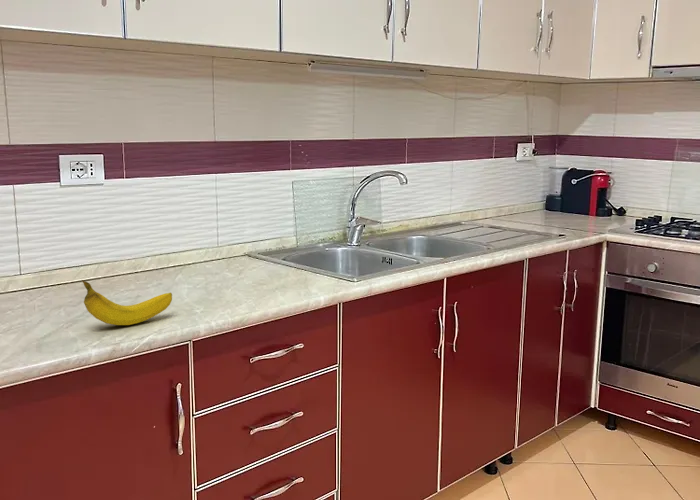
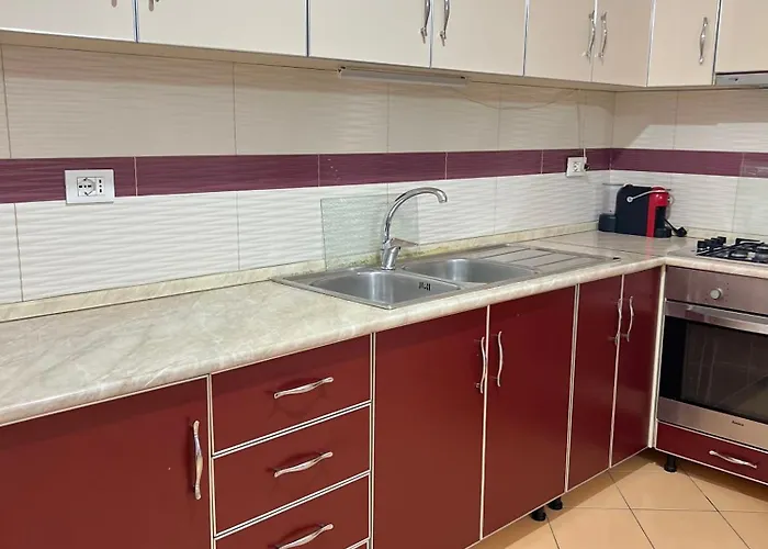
- fruit (129, 305)
